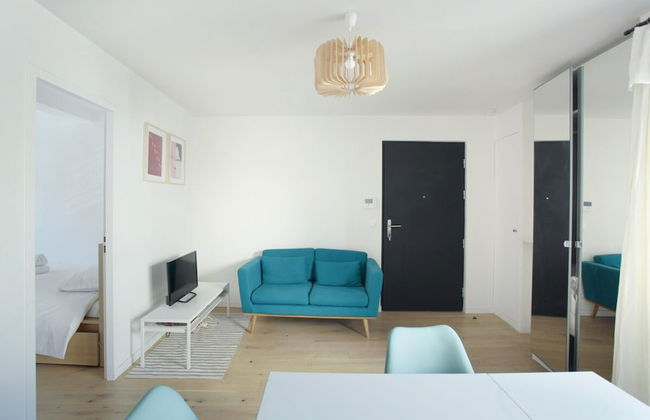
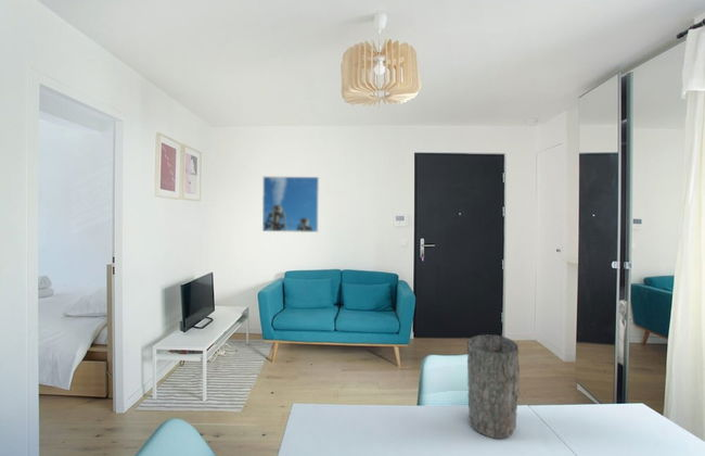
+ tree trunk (492, 384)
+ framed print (290, 204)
